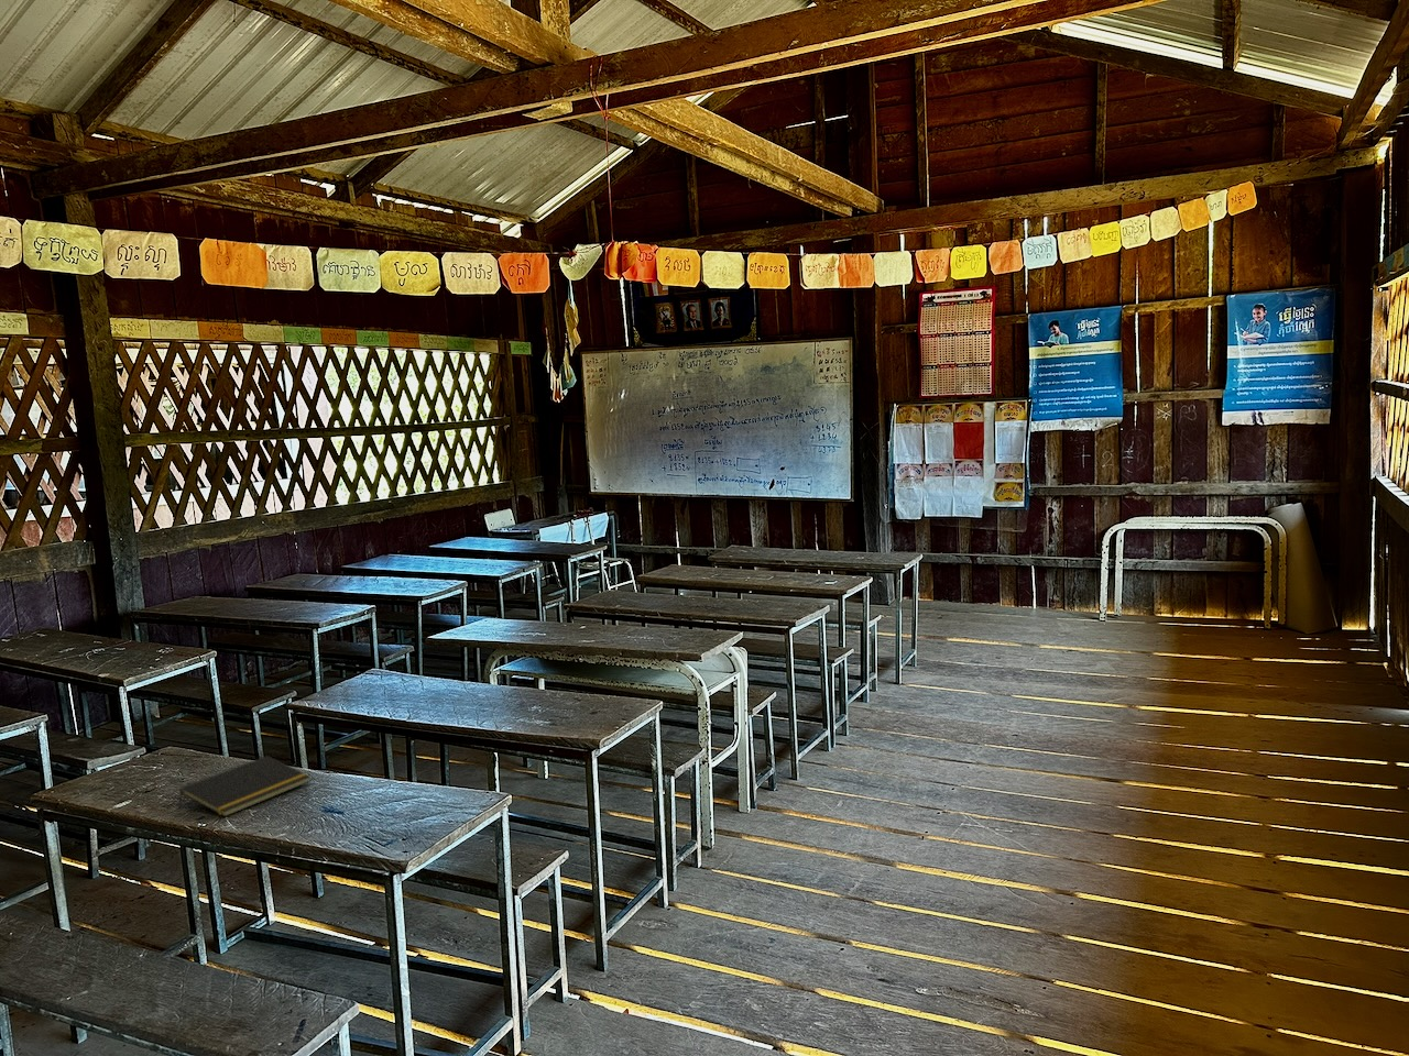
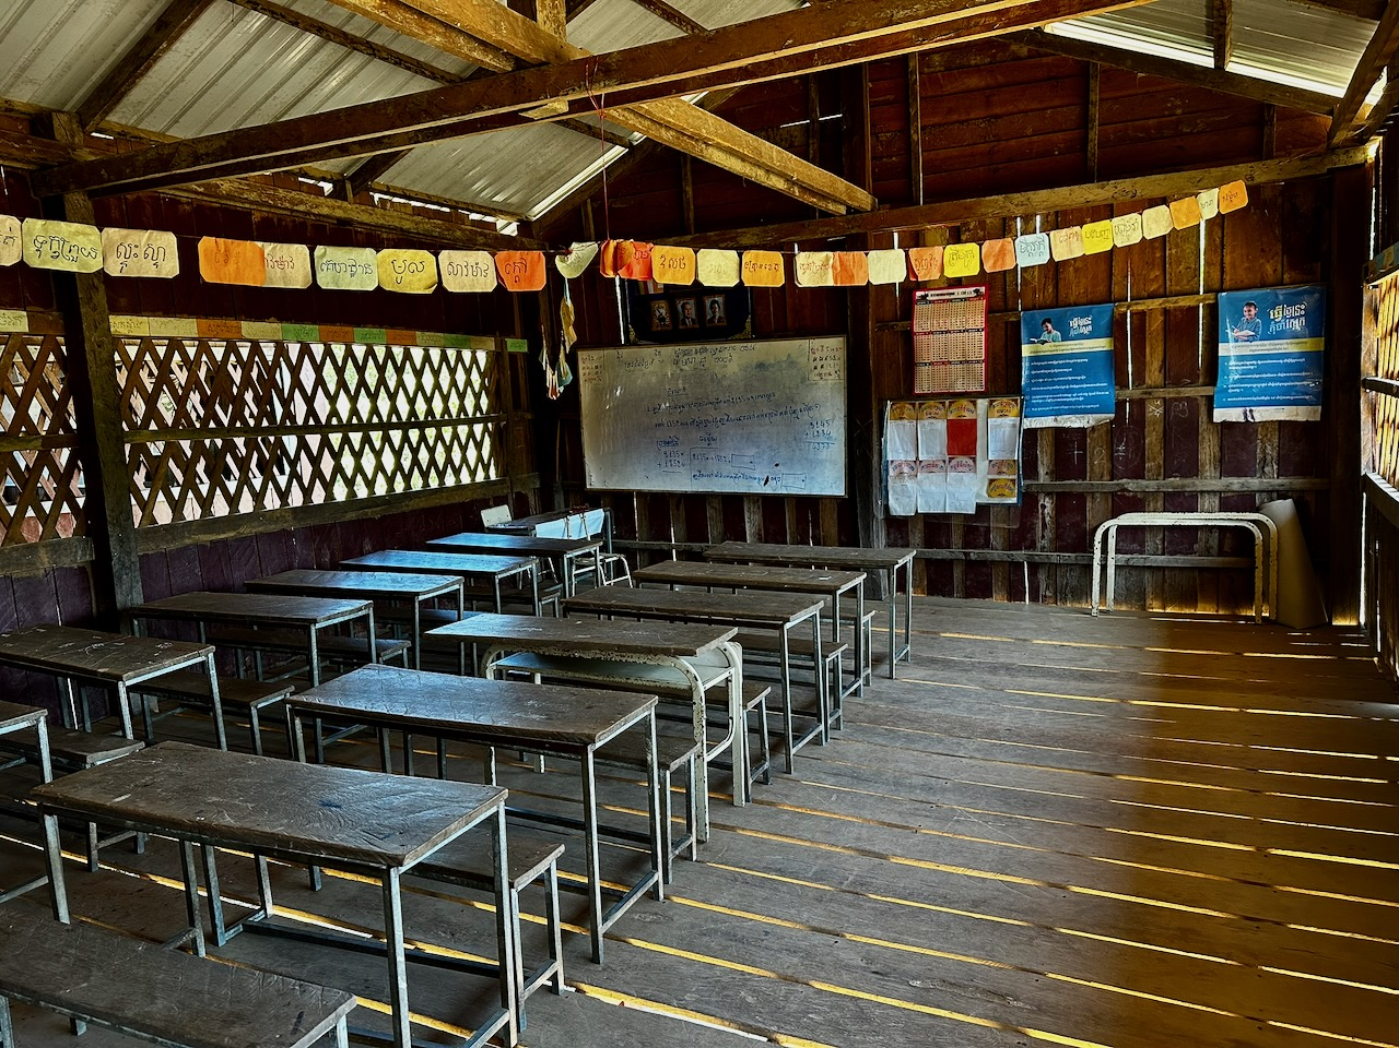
- notepad (246, 784)
